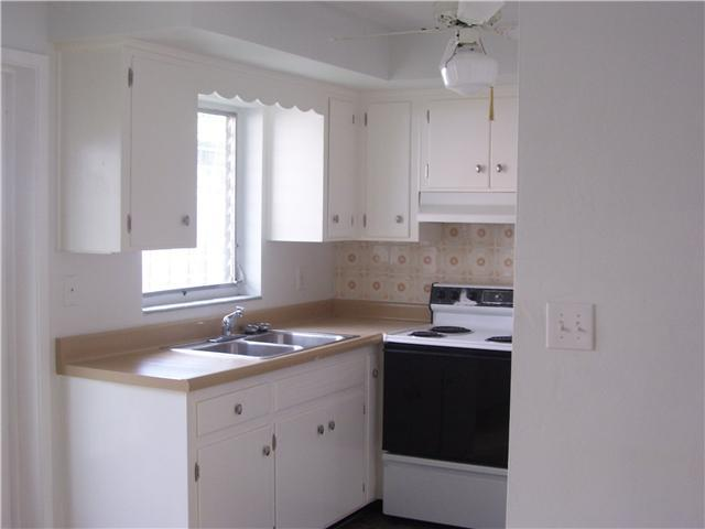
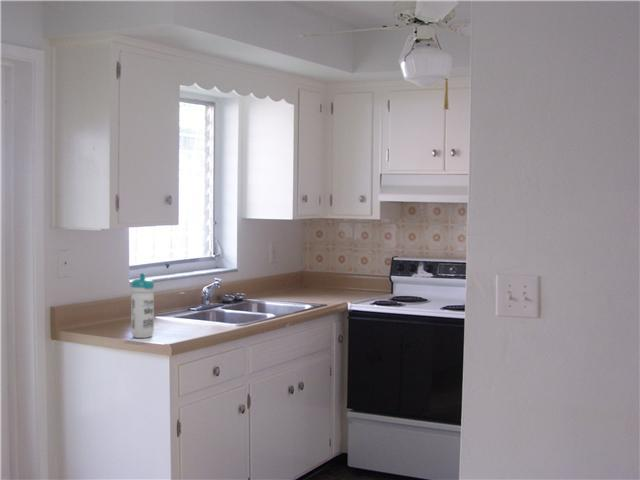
+ water bottle (142, 305)
